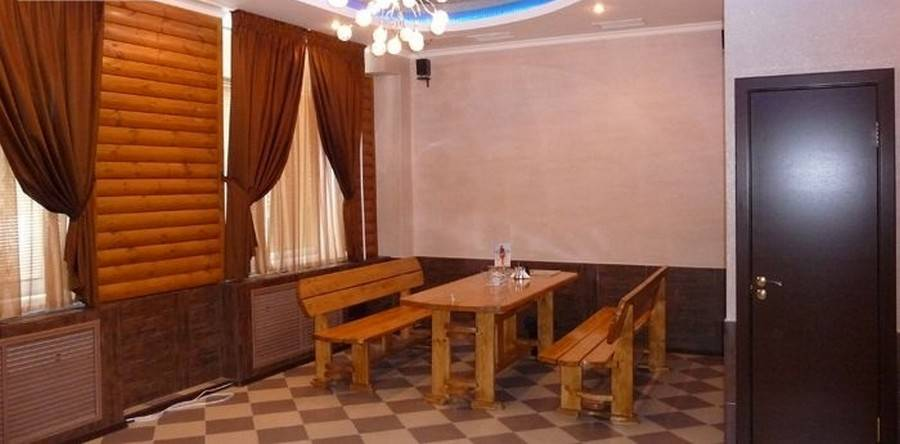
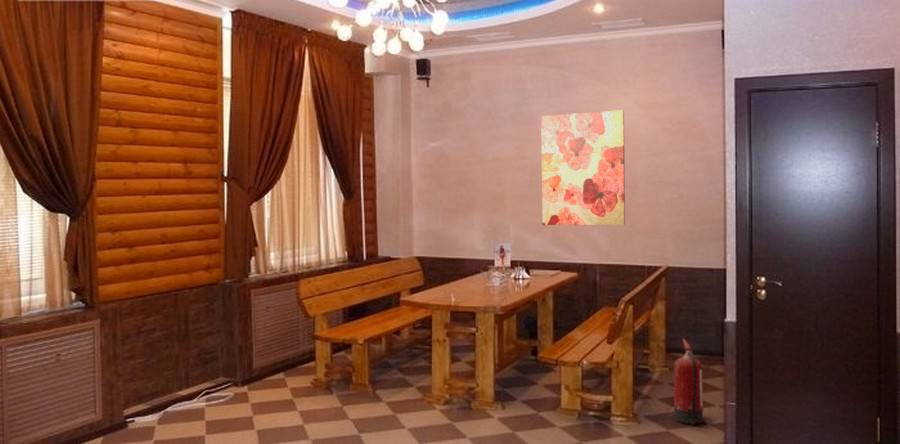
+ wall art (582, 169)
+ fire extinguisher (689, 381)
